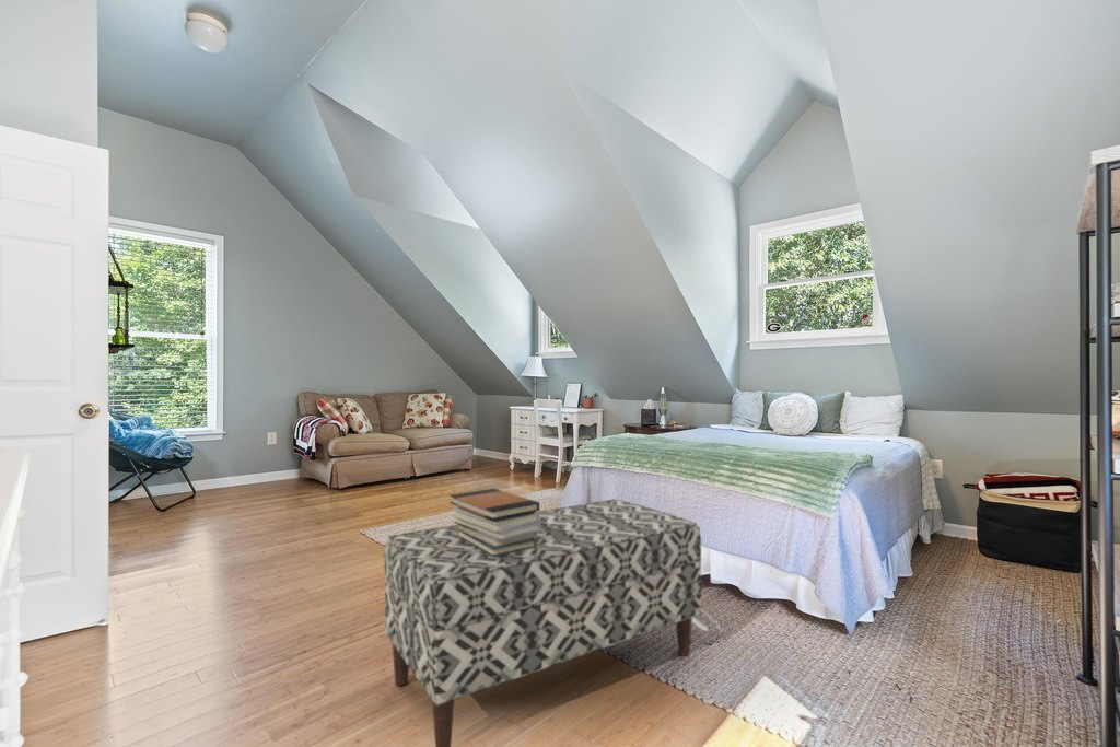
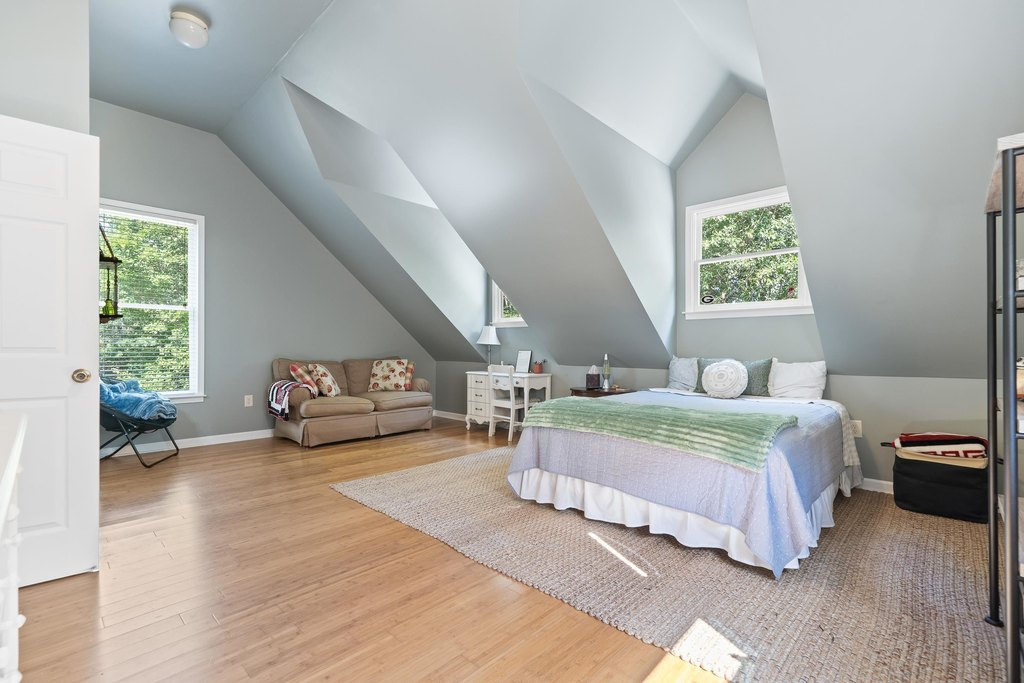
- book stack (494, 520)
- bench (549, 597)
